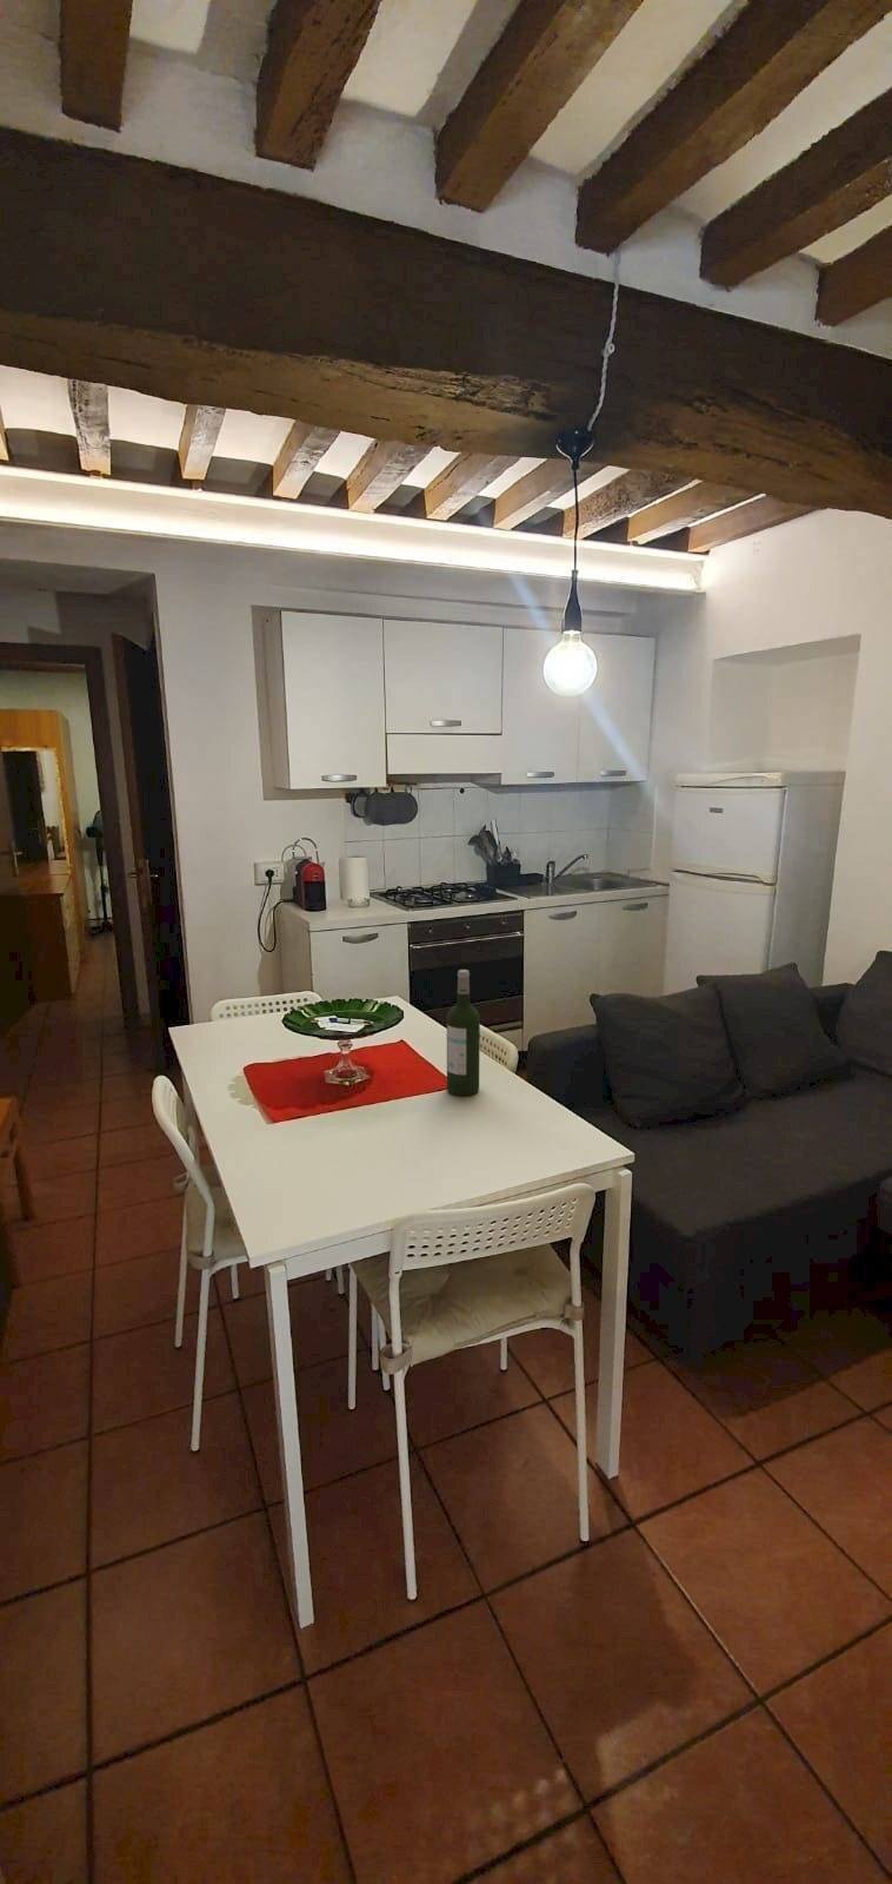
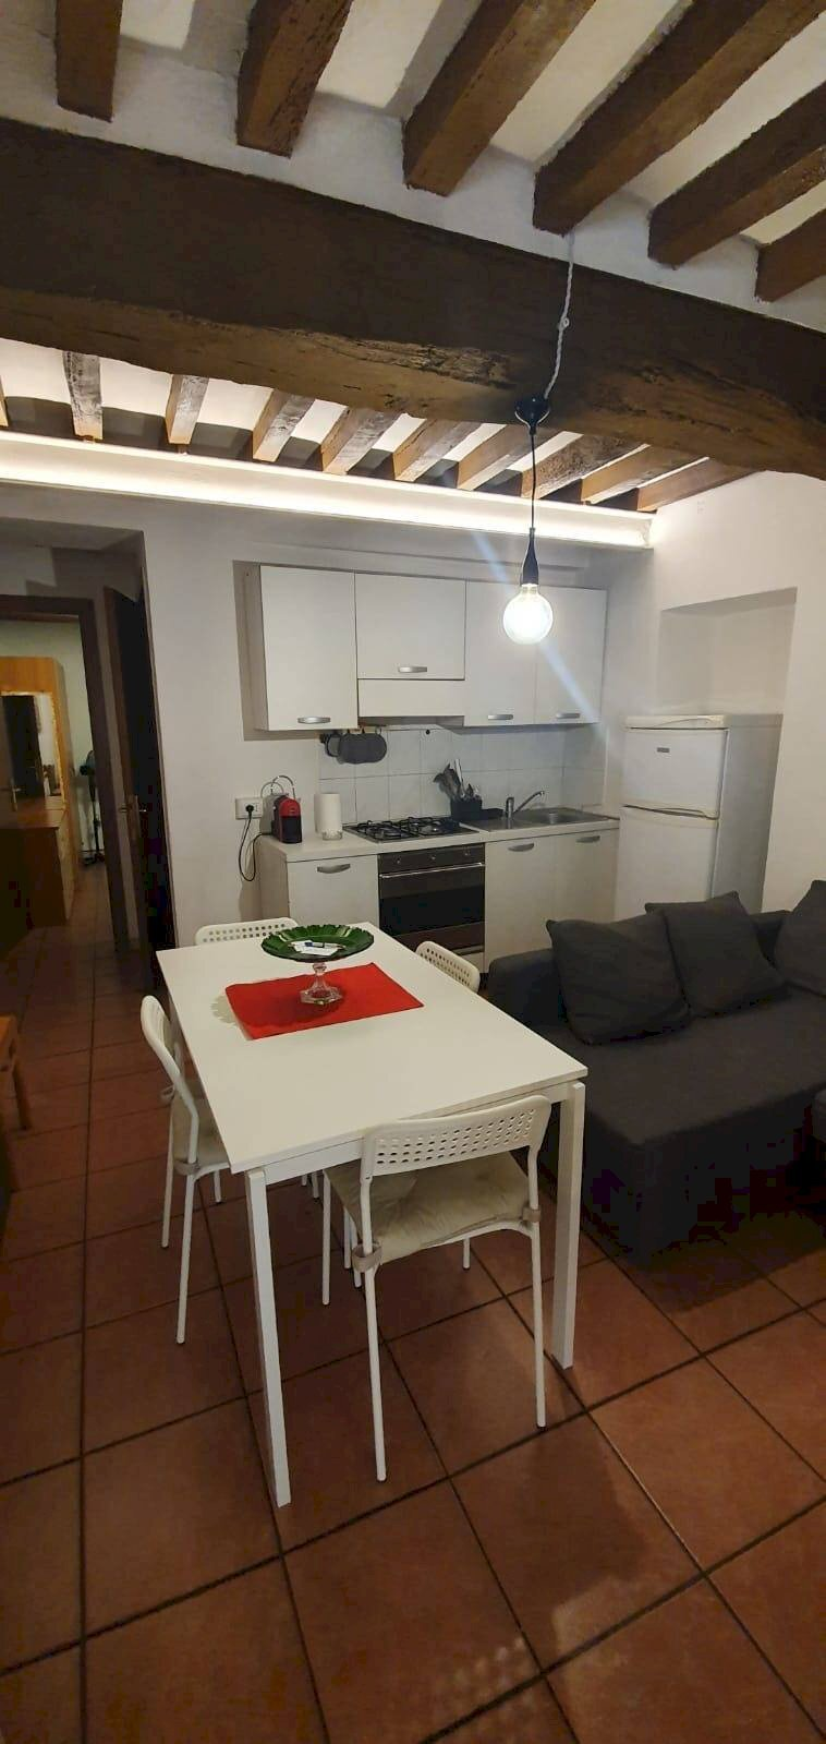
- wine bottle (462, 1031)
